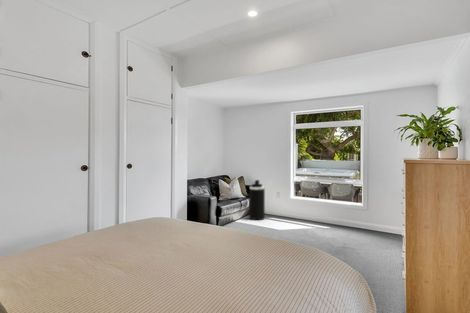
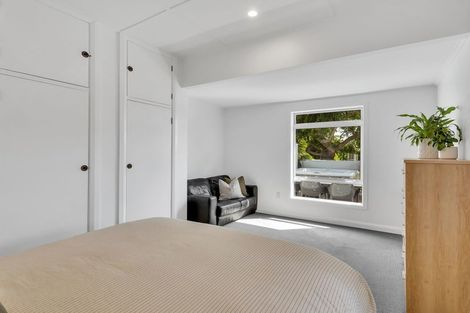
- trash can (257, 199)
